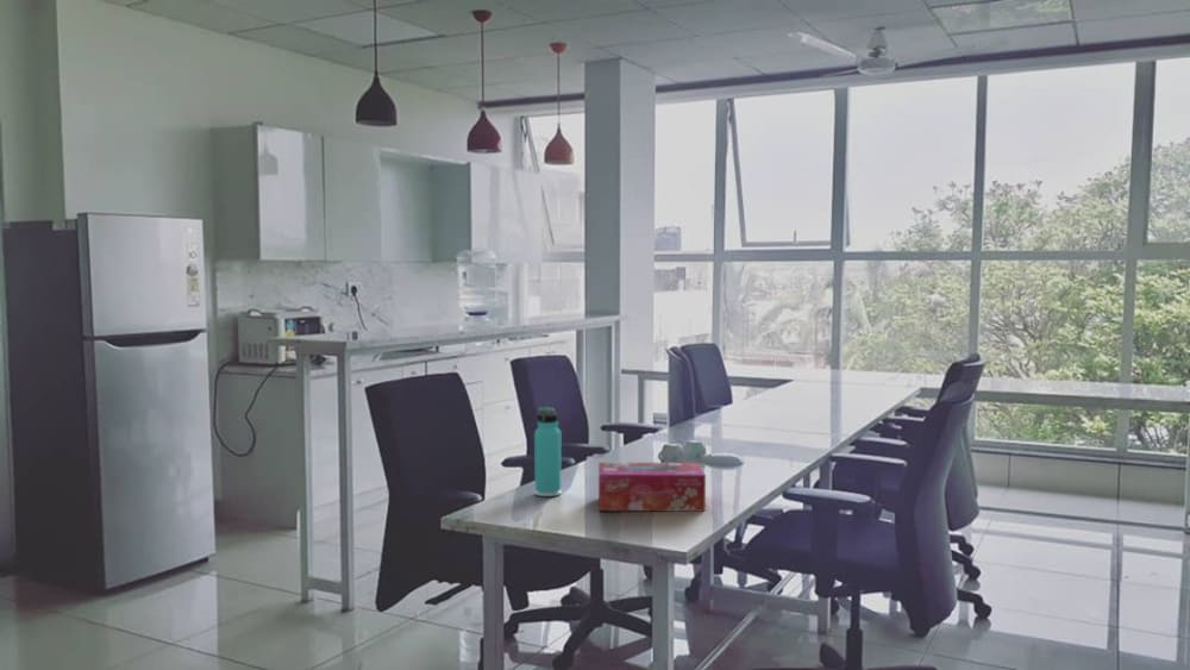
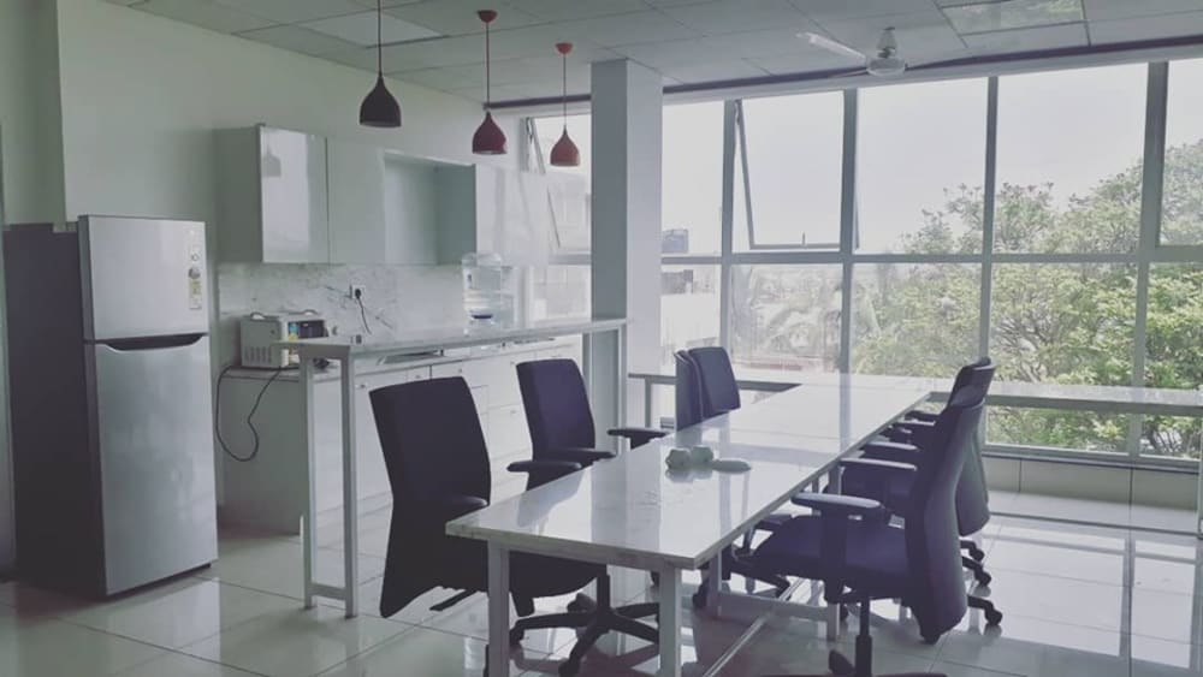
- thermos bottle (547, 450)
- tissue box (650, 486)
